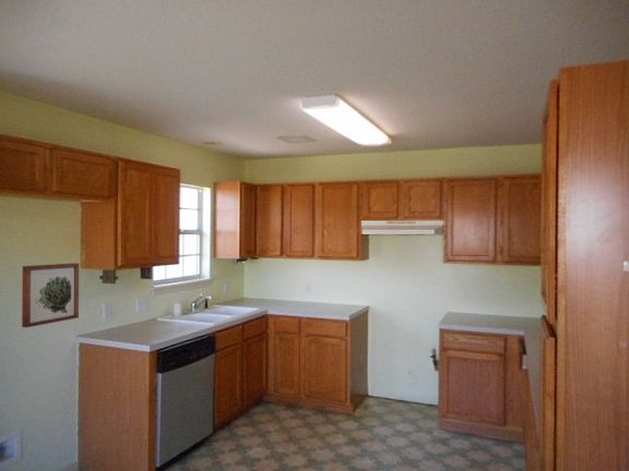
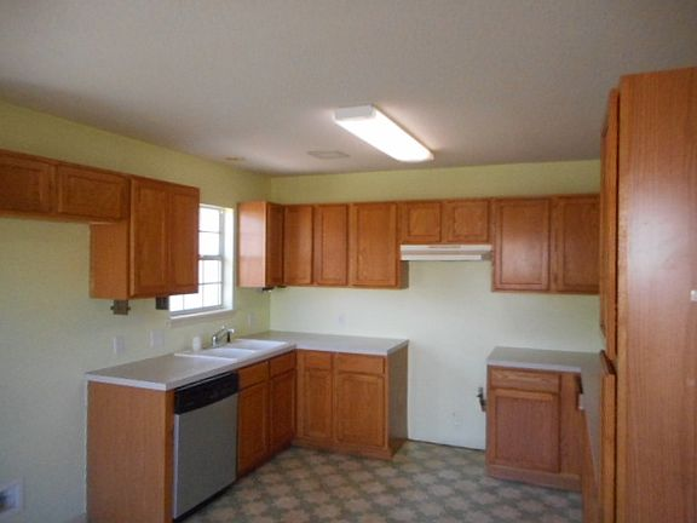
- wall art (51, 293)
